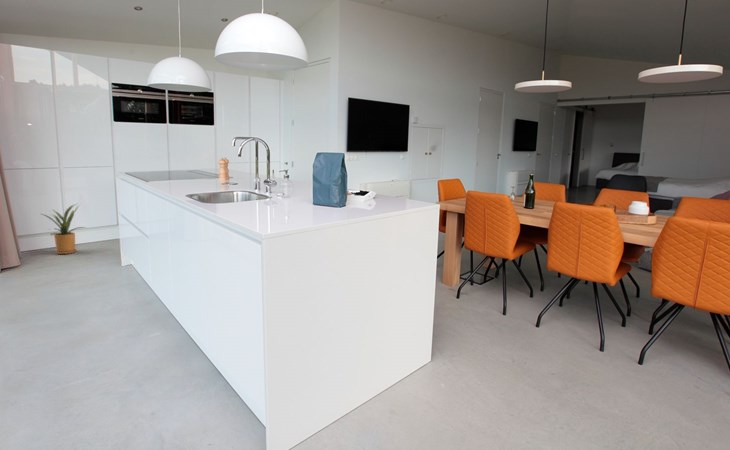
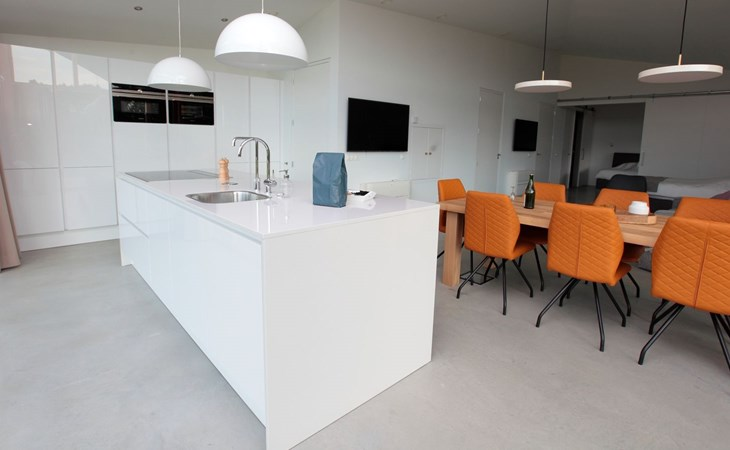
- house plant (62, 228)
